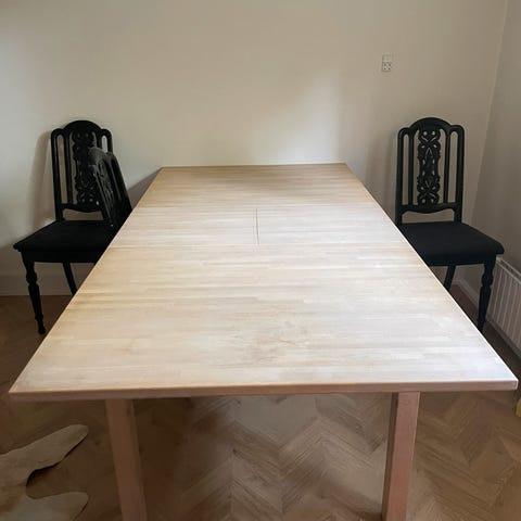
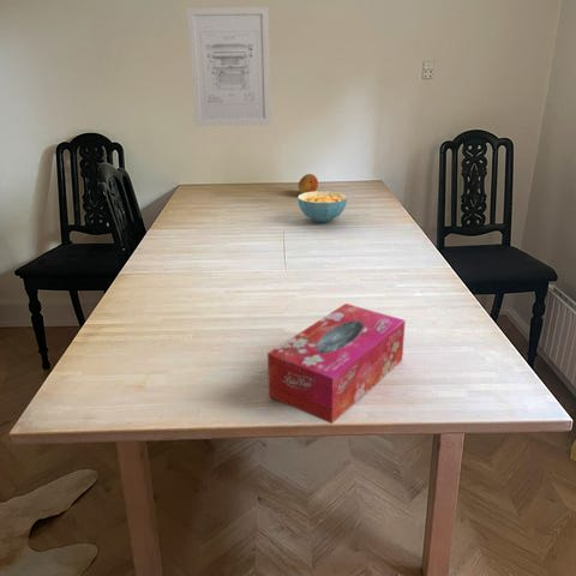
+ fruit (307, 184)
+ cereal bowl (322, 208)
+ wall art (230, 68)
+ tissue box (338, 356)
